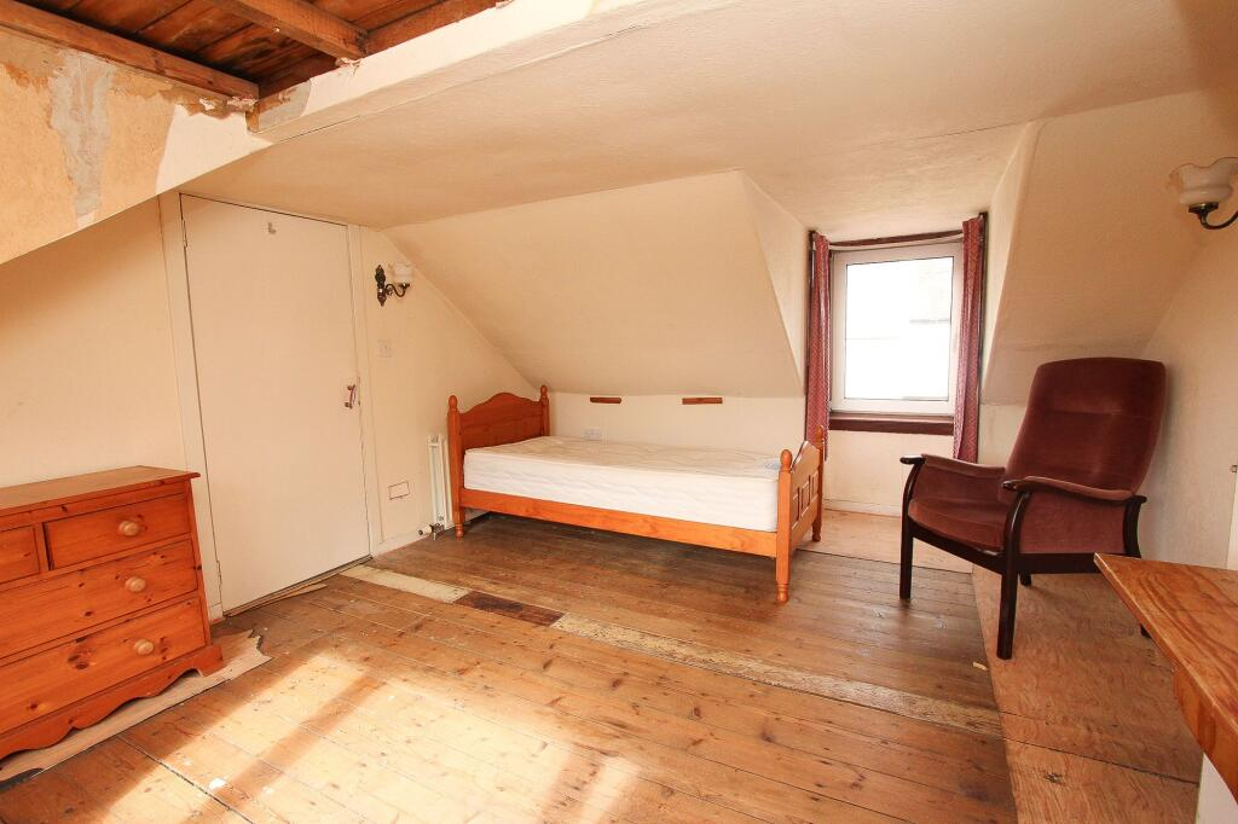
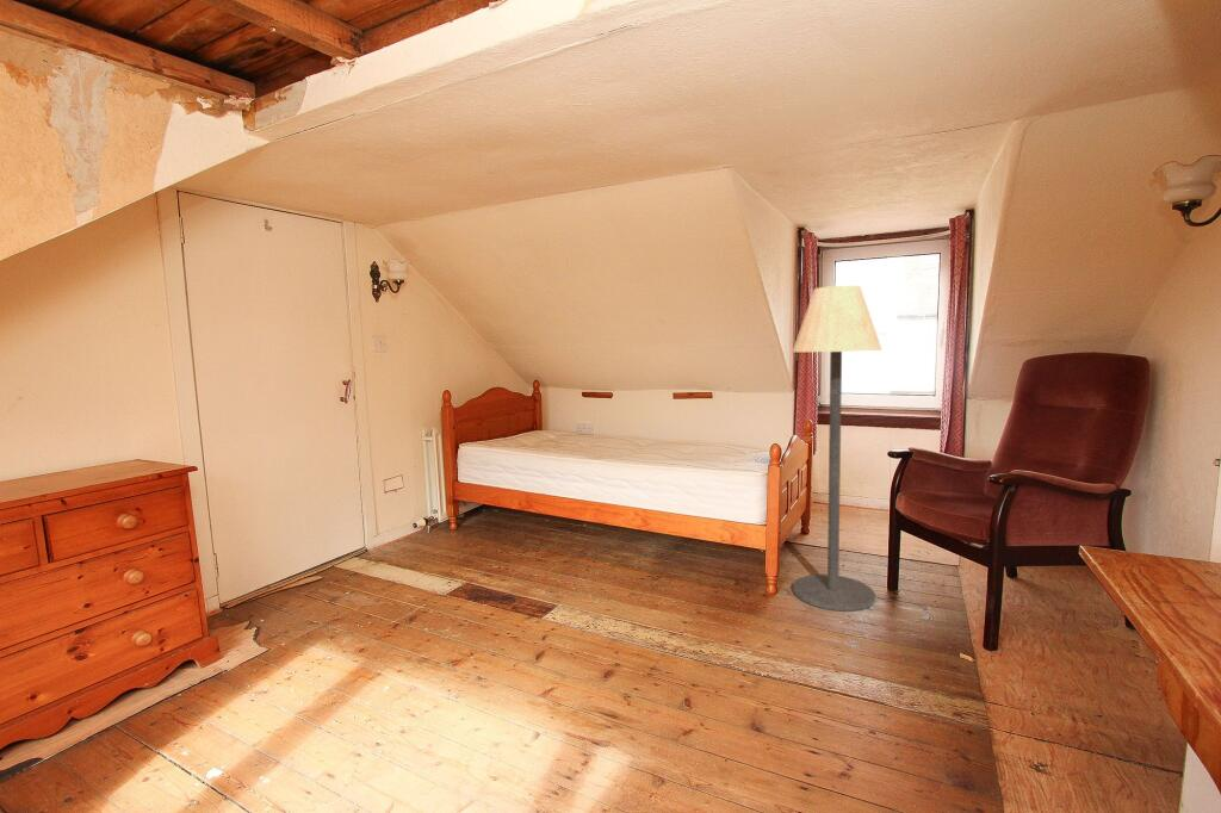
+ floor lamp (835, 445)
